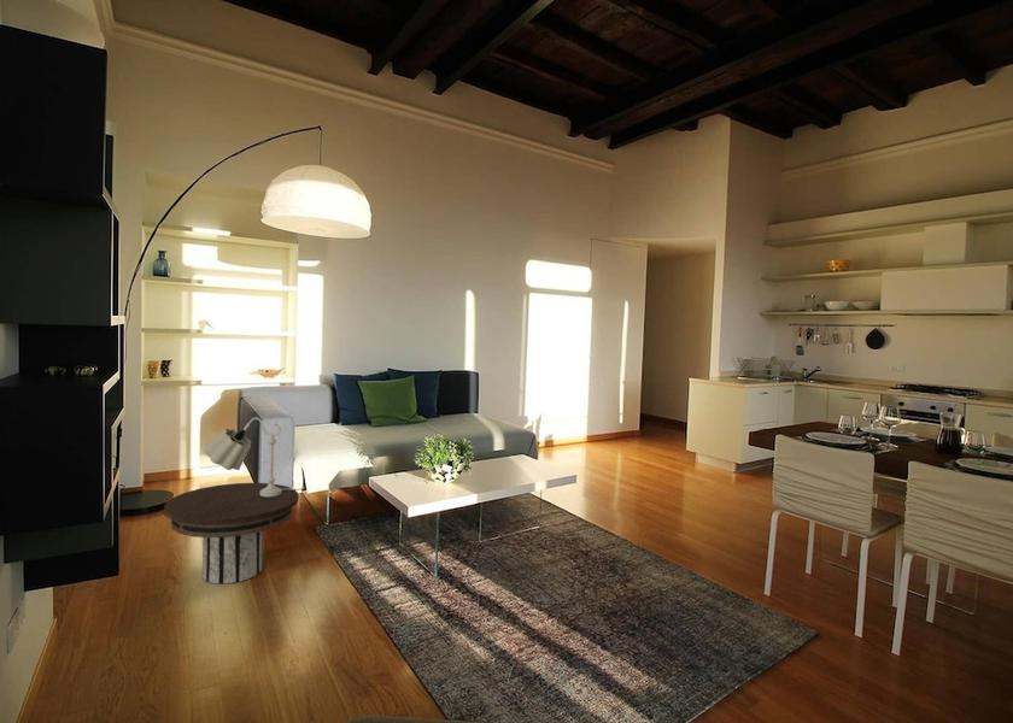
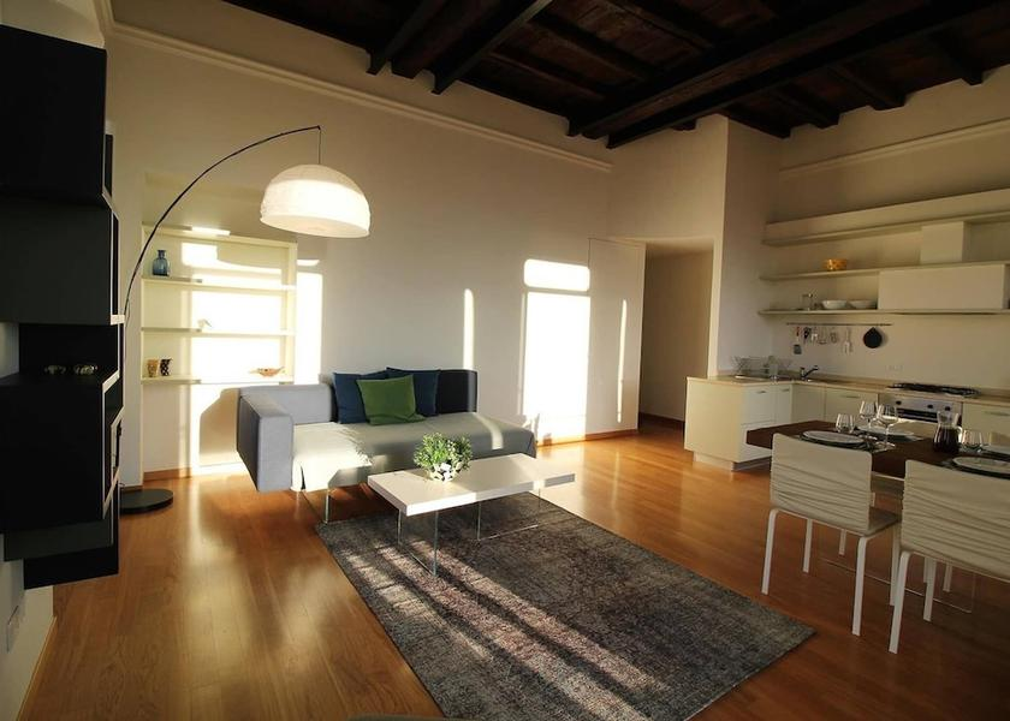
- table lamp (247, 451)
- side table (234, 535)
